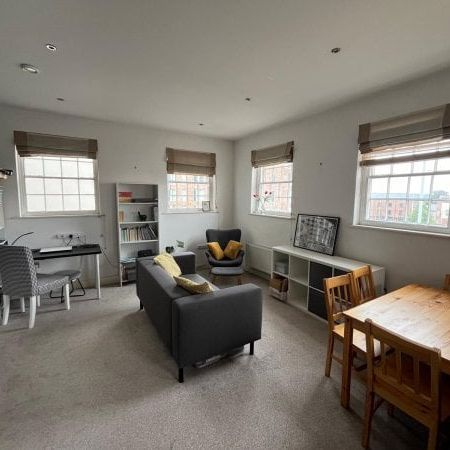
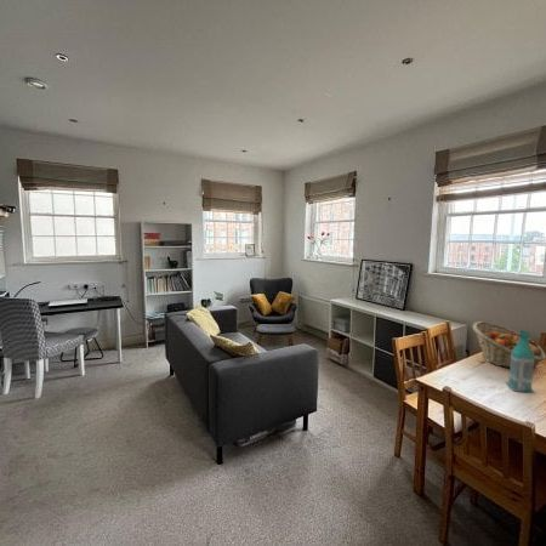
+ fruit basket (506, 343)
+ bottle (521, 359)
